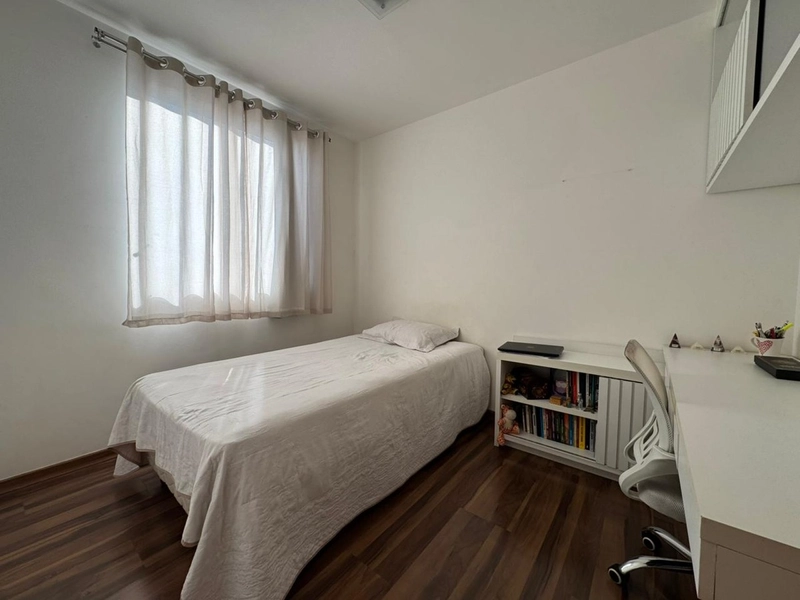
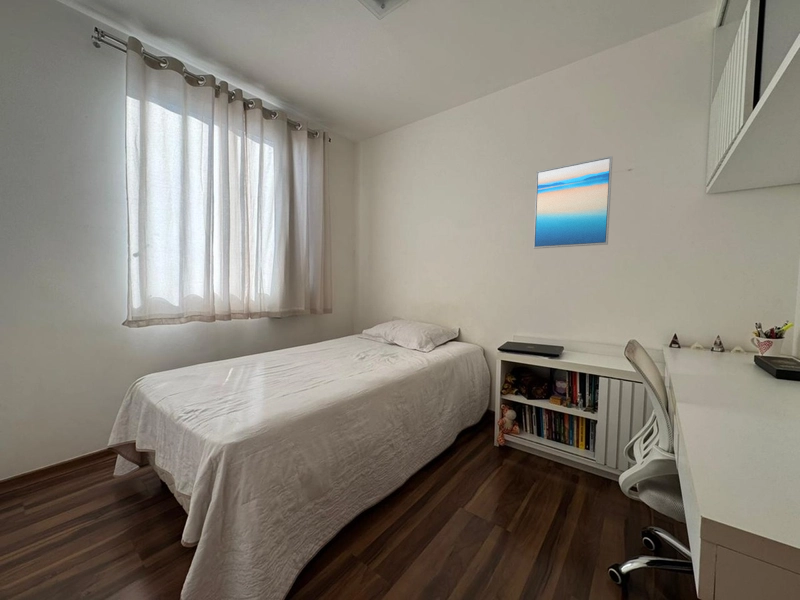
+ wall art (570, 205)
